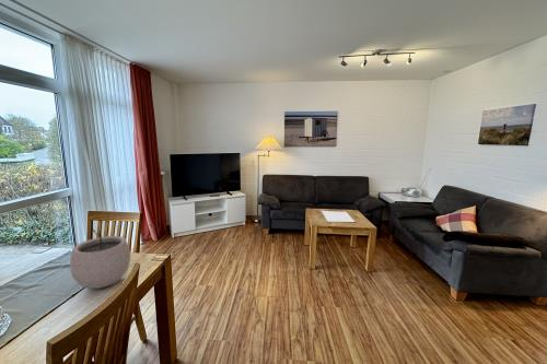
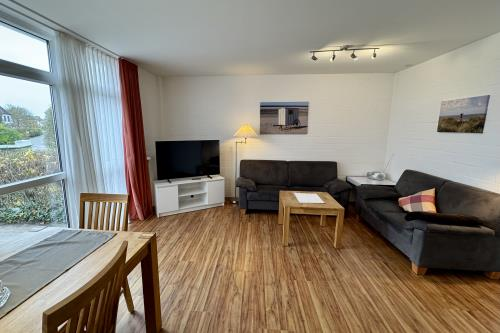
- plant pot (101, 255)
